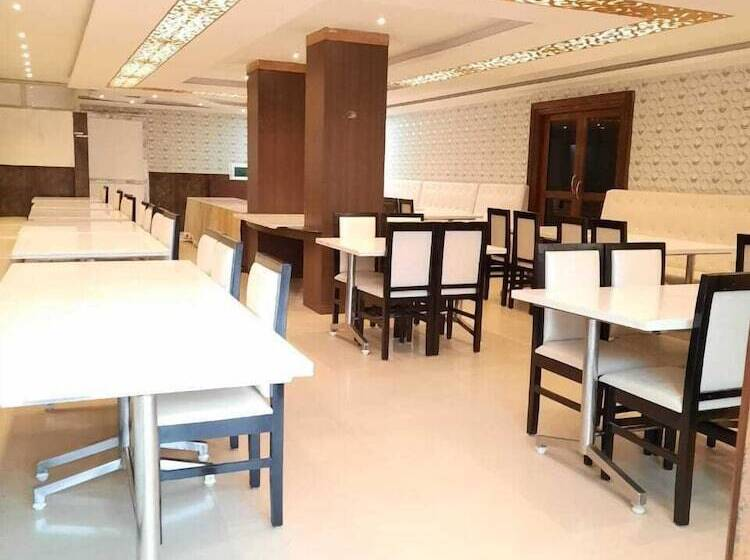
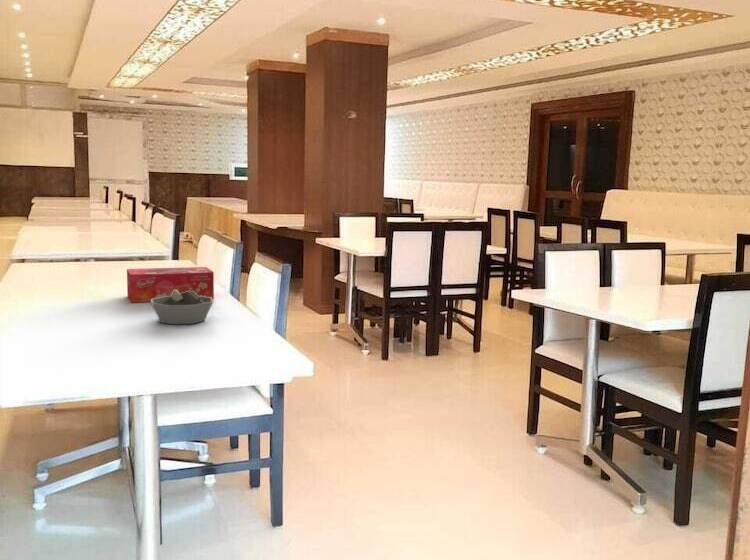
+ bowl (182, 303)
+ tissue box (170, 283)
